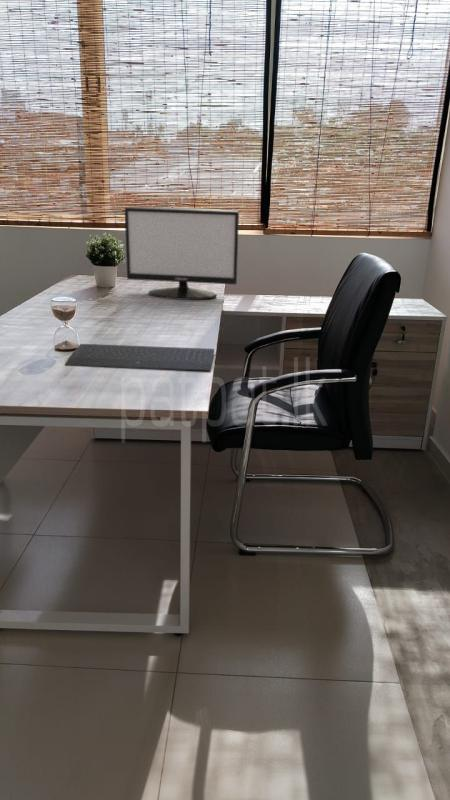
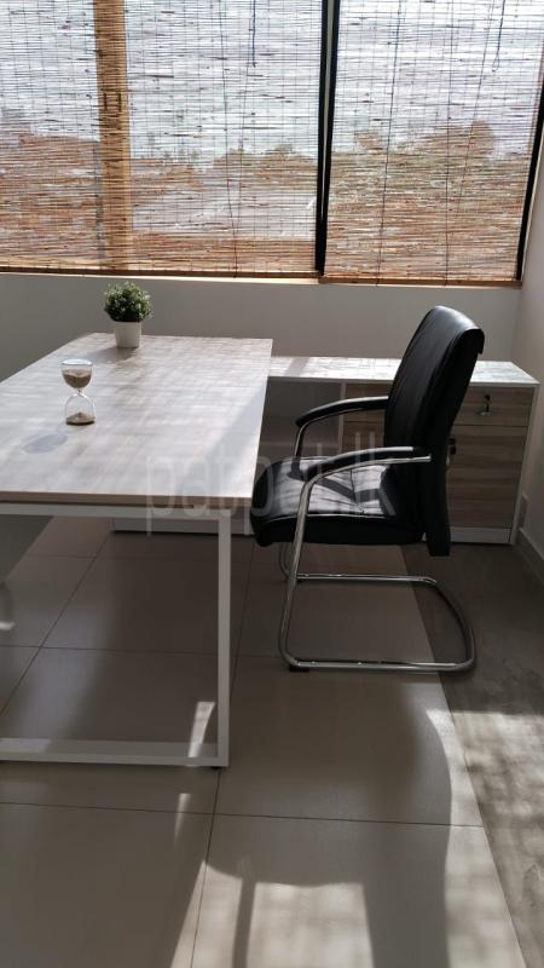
- monitor (182, 253)
- computer keyboard (142, 357)
